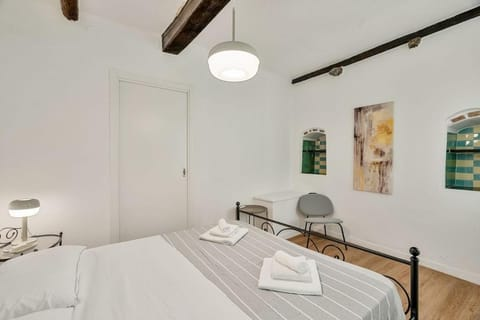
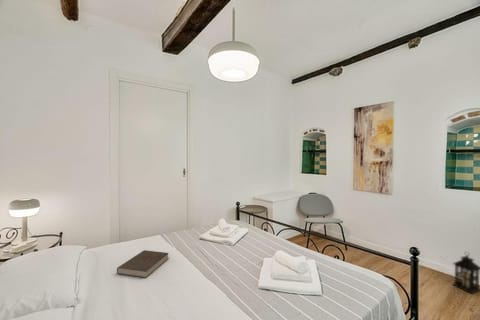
+ book (144, 262)
+ lantern (466, 269)
